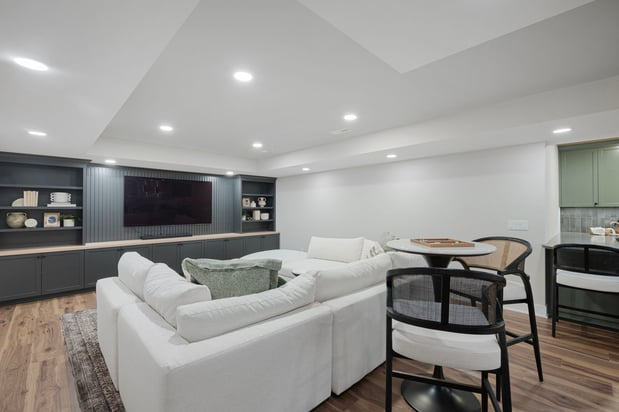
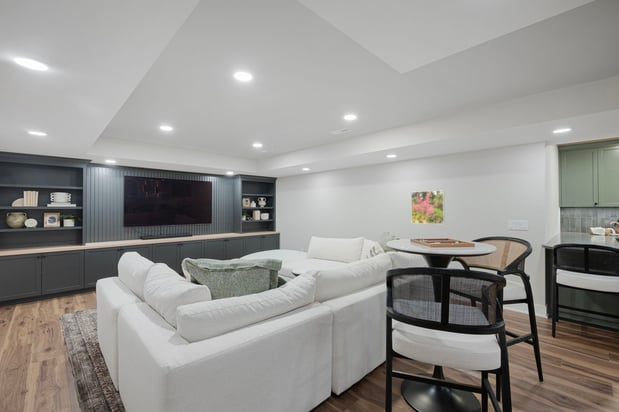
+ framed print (427, 207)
